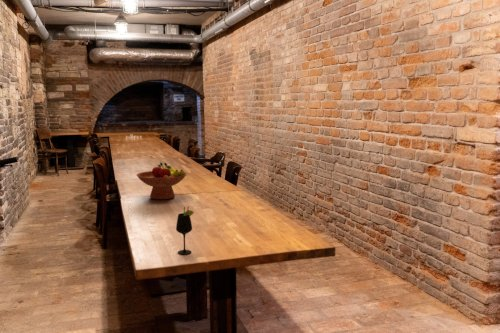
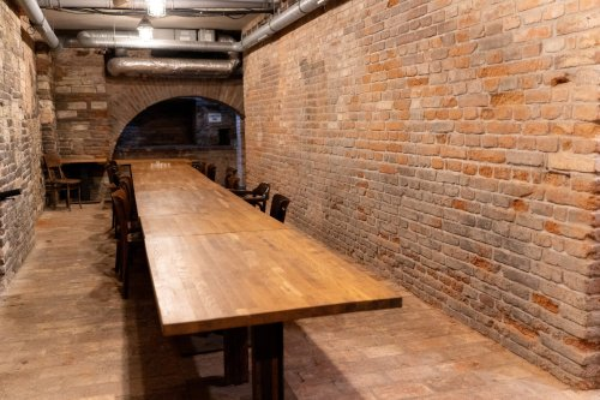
- wine glass (185, 228)
- fruit bowl (162, 181)
